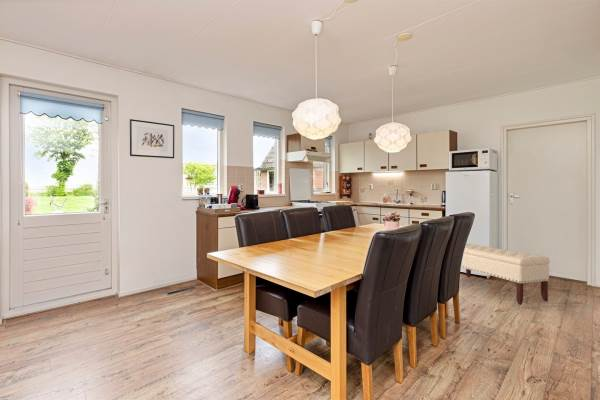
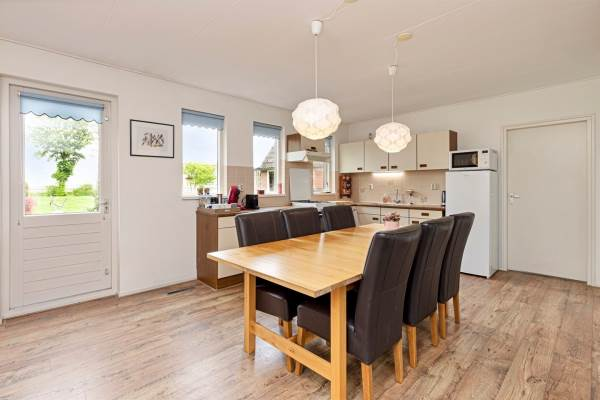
- bench (490, 269)
